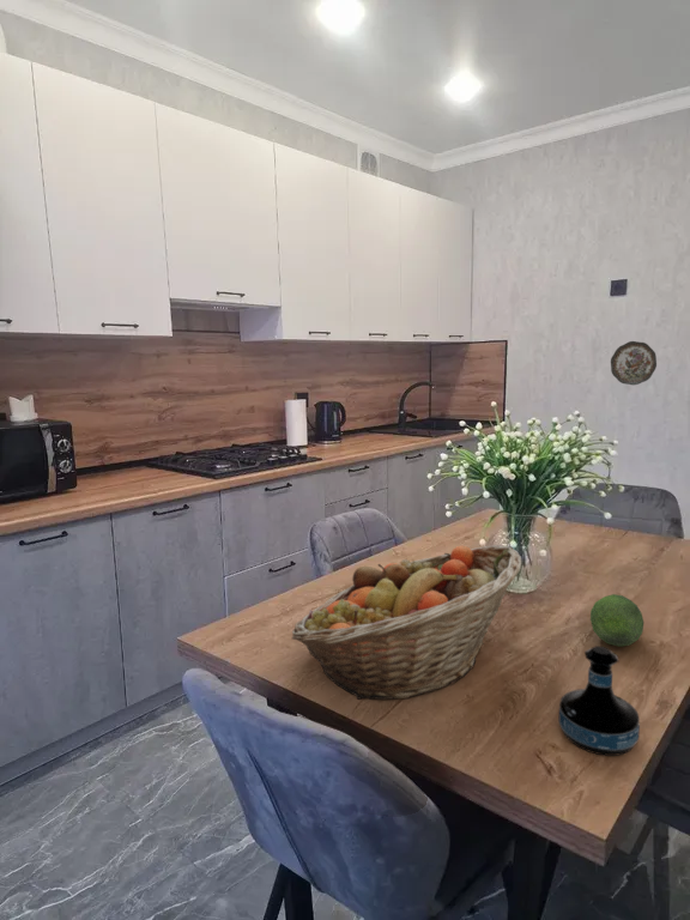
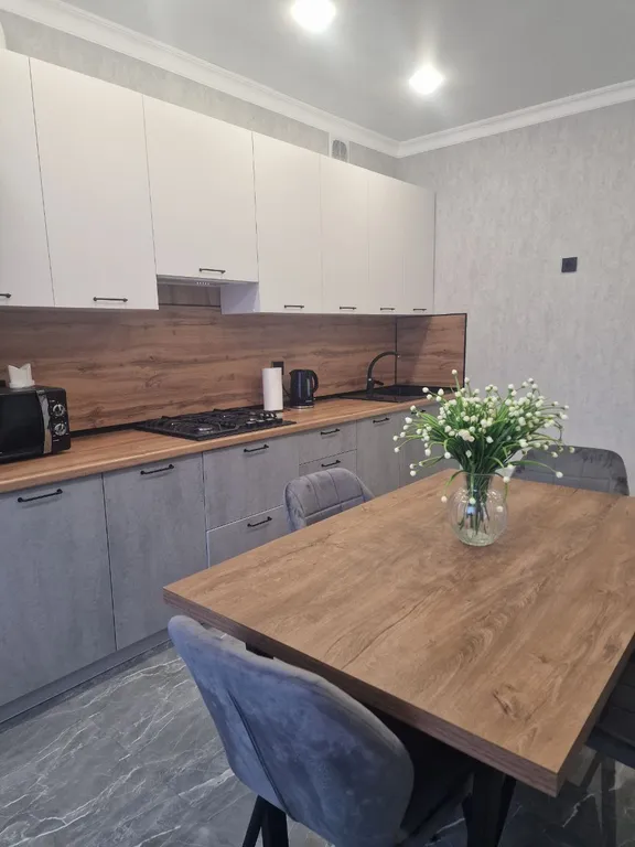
- fruit (617, 617)
- tequila bottle (599, 692)
- fruit basket (411, 607)
- decorative plate (632, 363)
